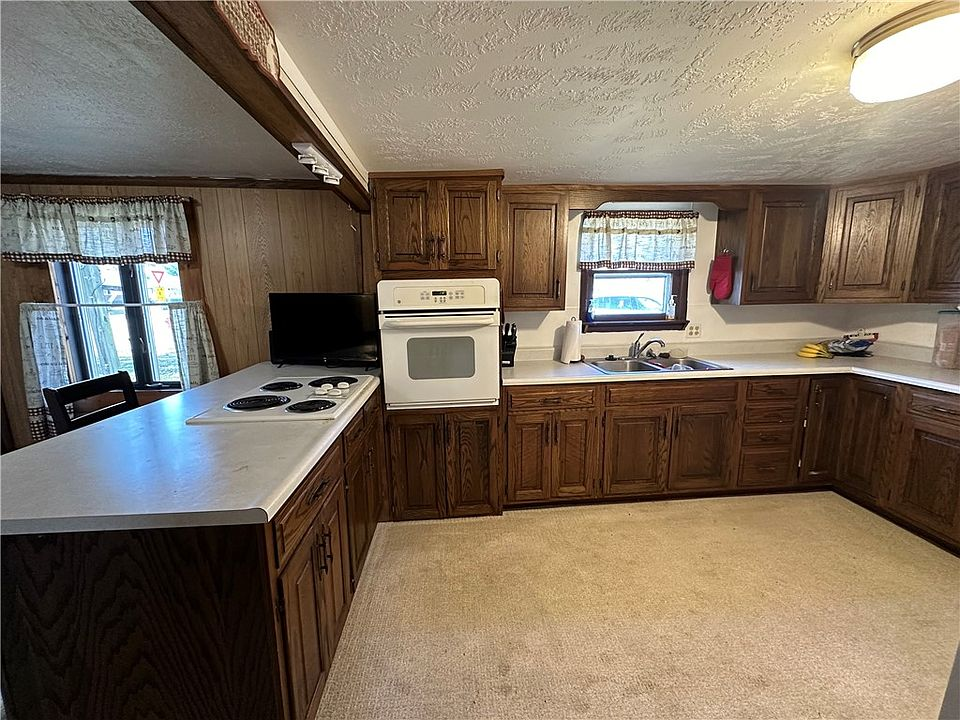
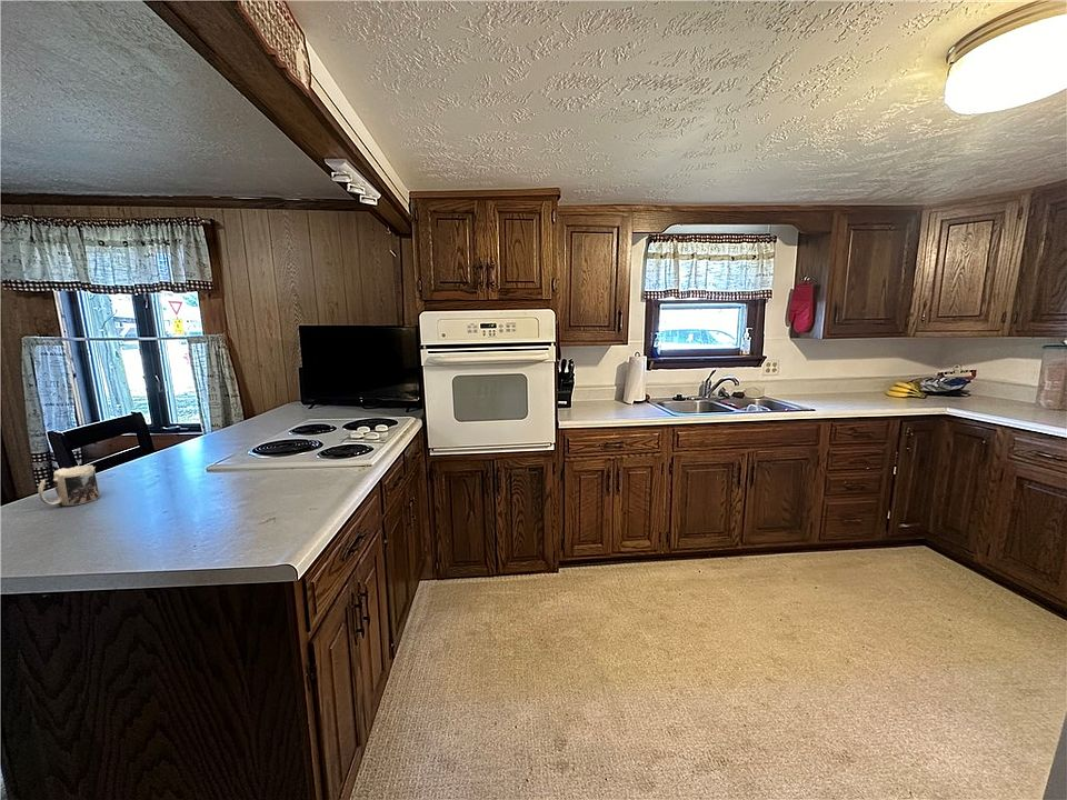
+ mug (69, 486)
